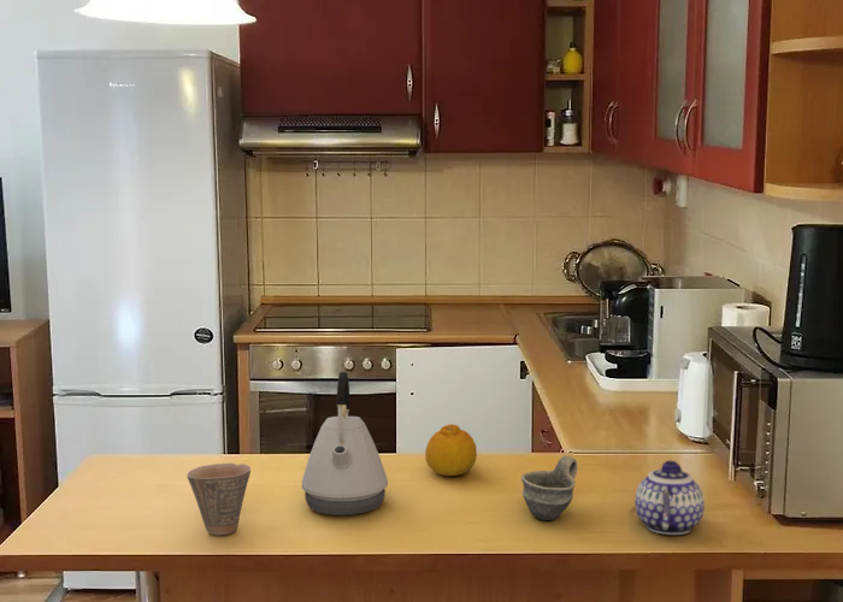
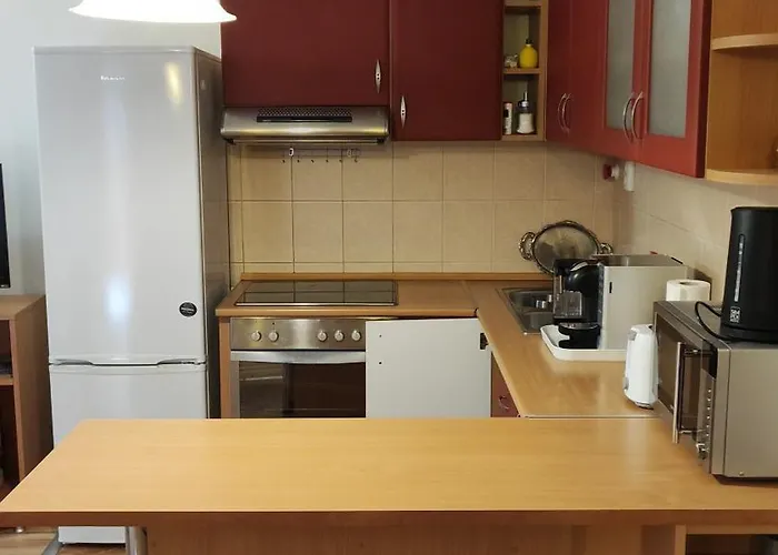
- teapot (670, 494)
- kettle (343, 439)
- cup (219, 500)
- cup (553, 489)
- fruit (450, 449)
